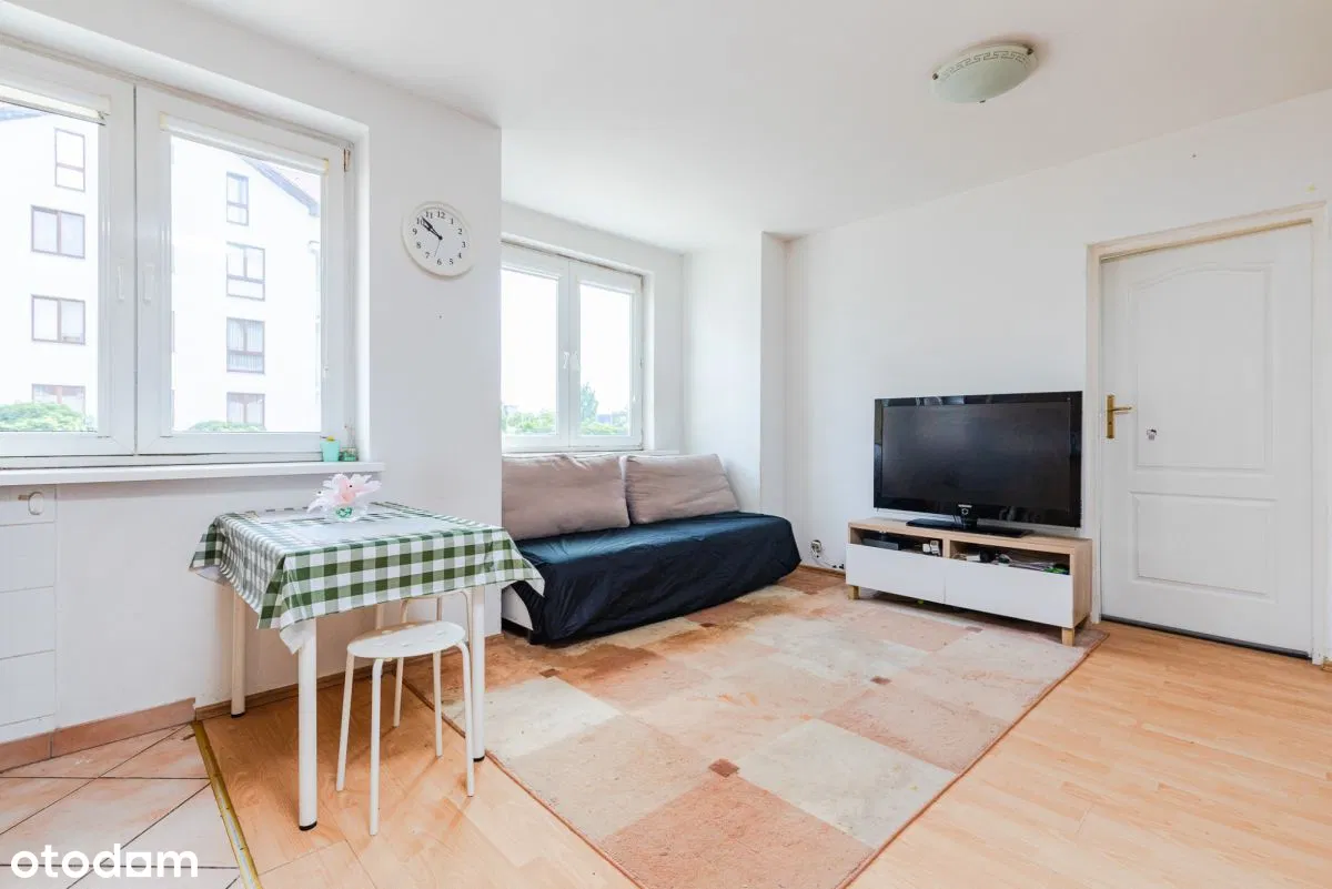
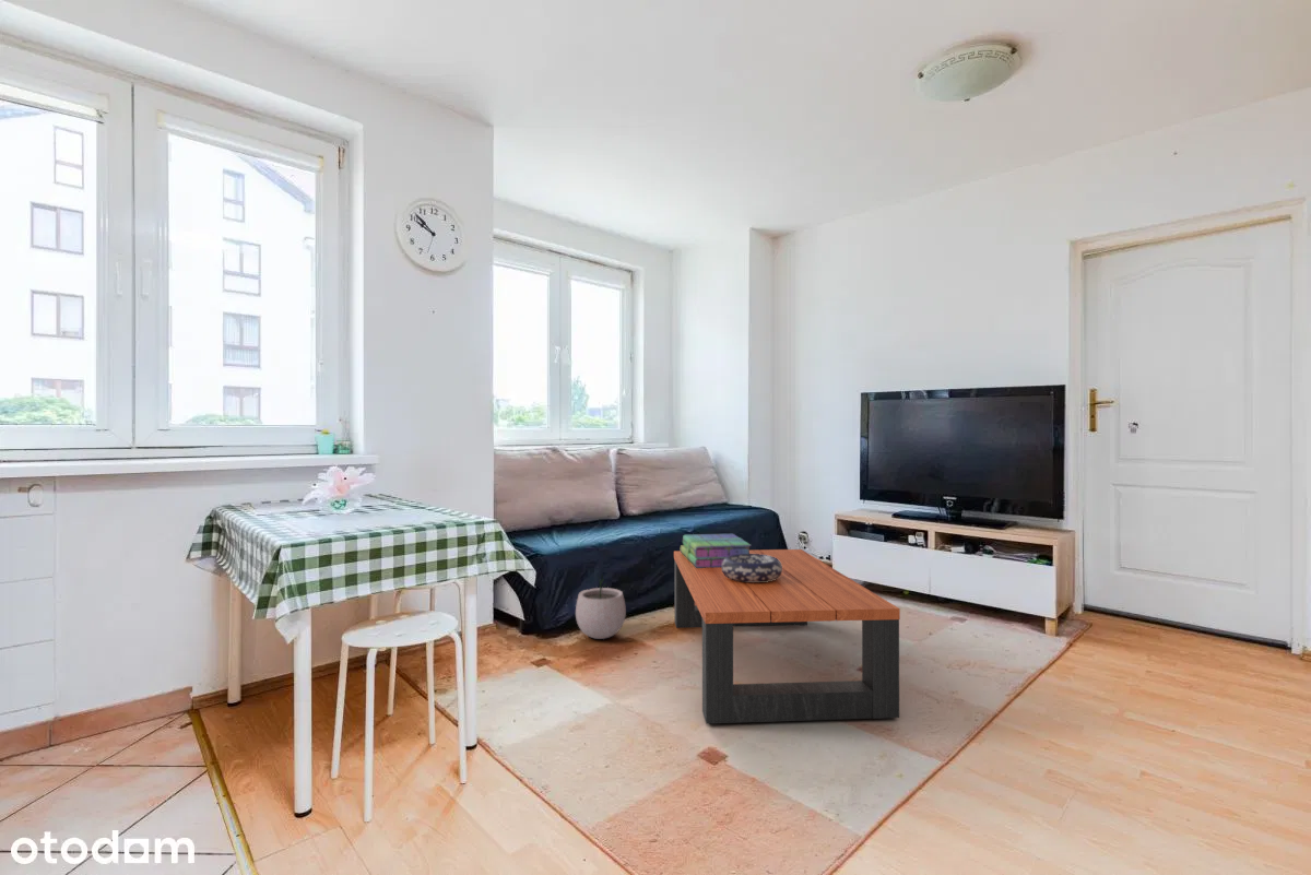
+ decorative bowl (752, 567)
+ coffee table (764, 617)
+ plant pot (600, 605)
+ stack of books (714, 548)
